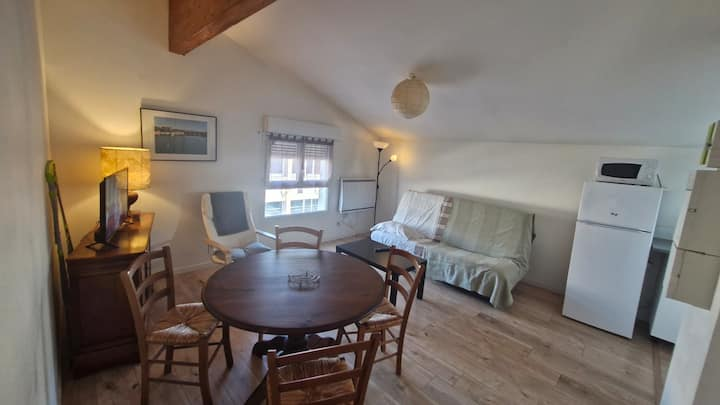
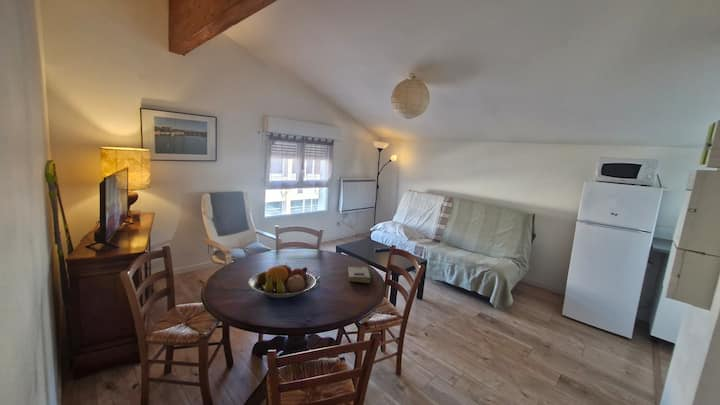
+ fruit bowl (283, 278)
+ book (358, 273)
